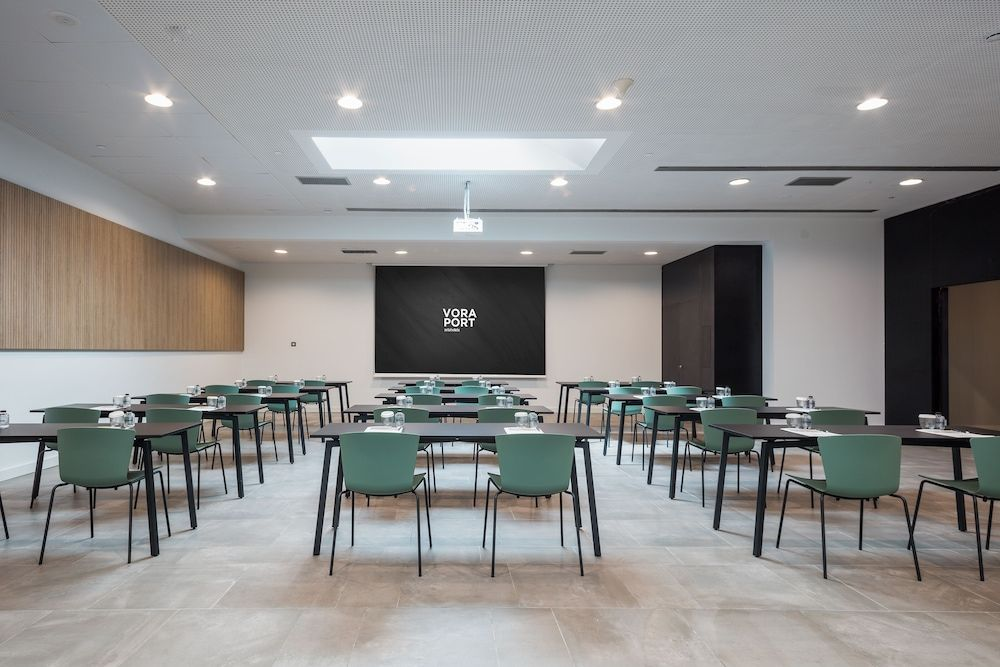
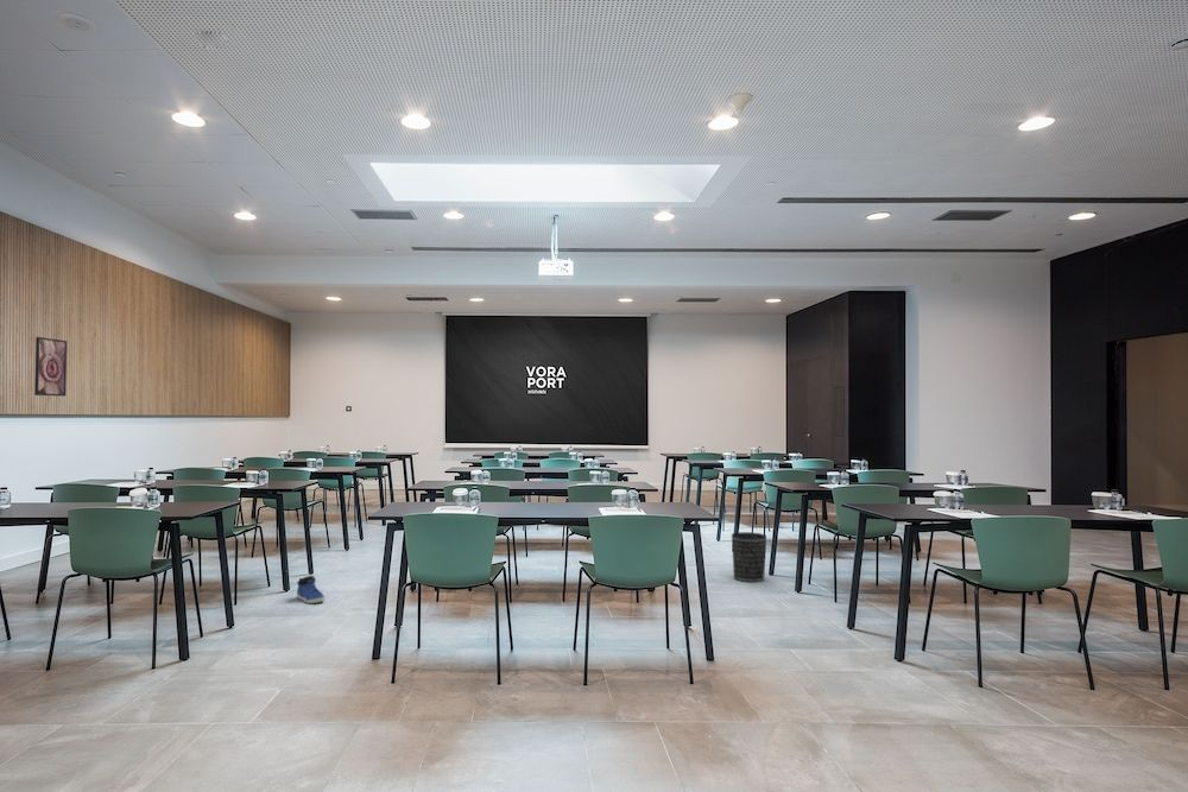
+ wastebasket (748, 557)
+ sneaker (310, 588)
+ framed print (51, 367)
